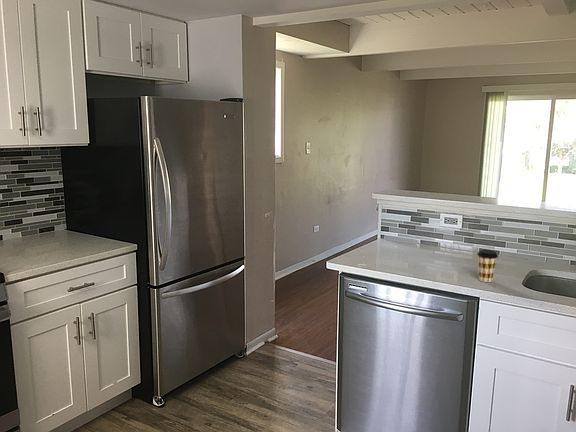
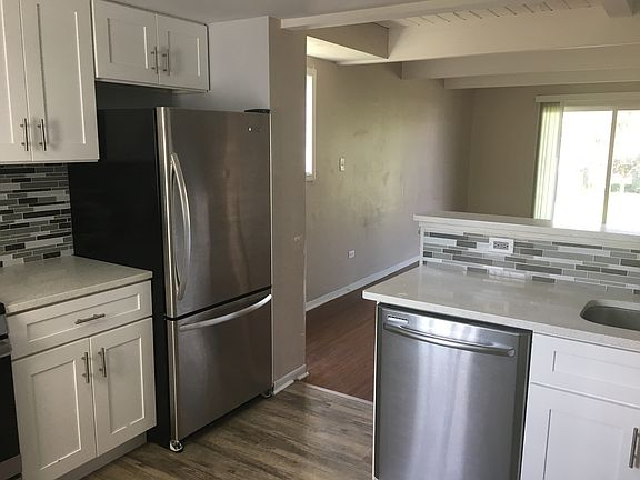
- coffee cup (486, 266)
